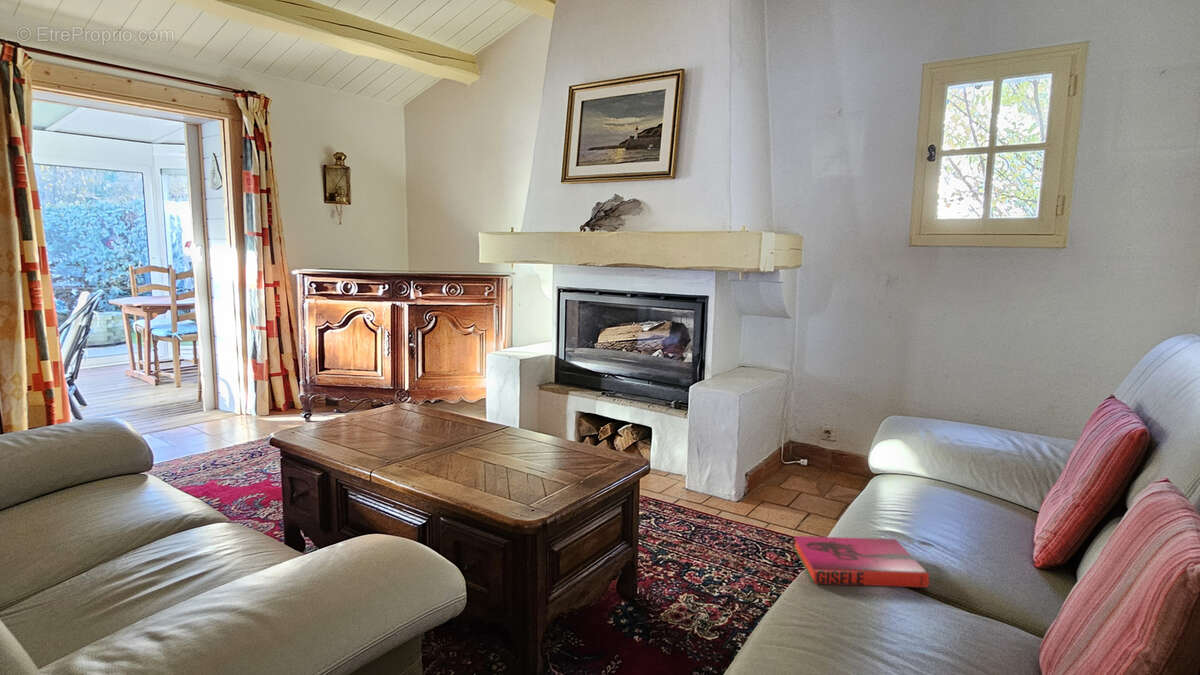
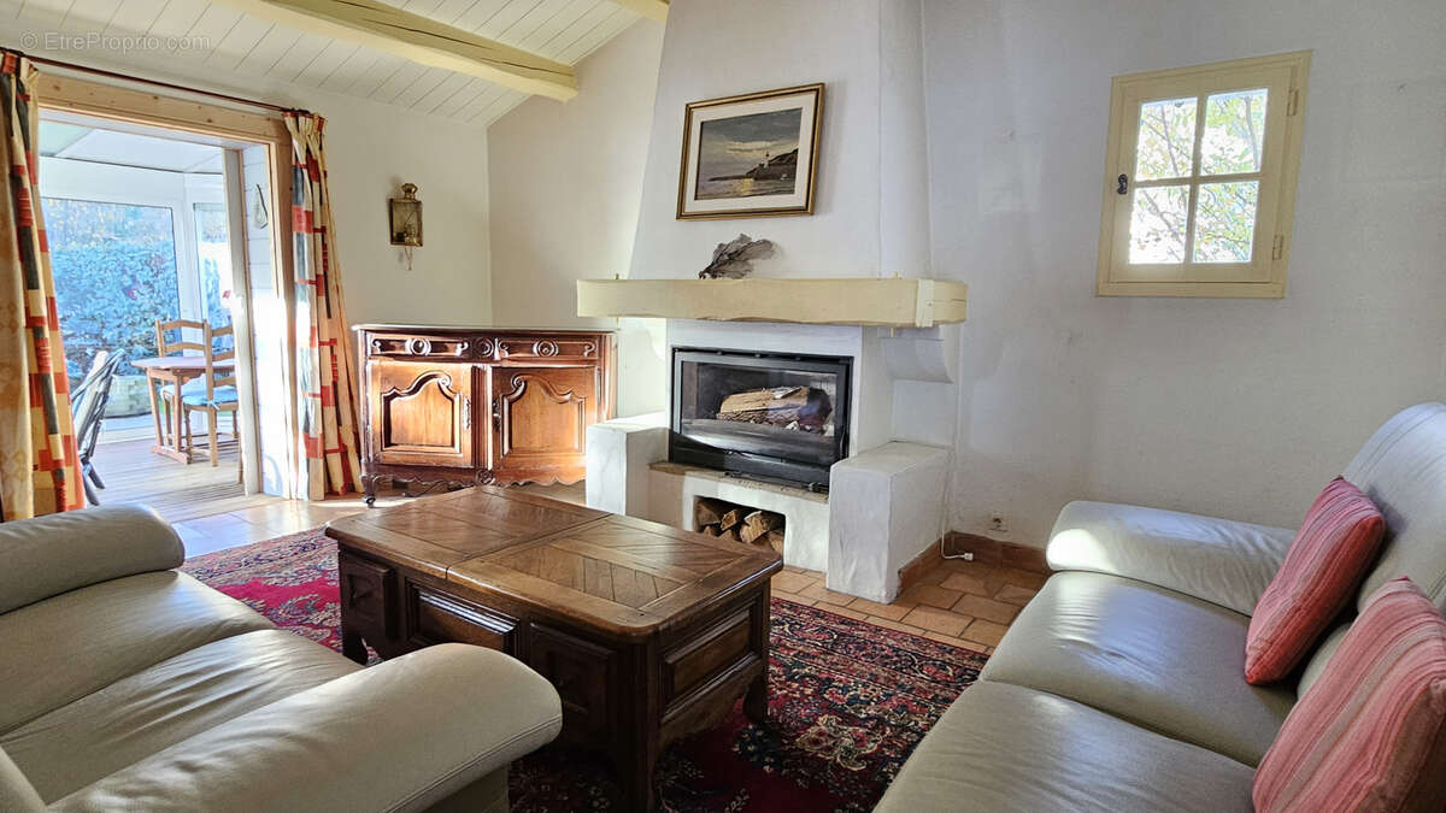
- hardback book (857, 560)
